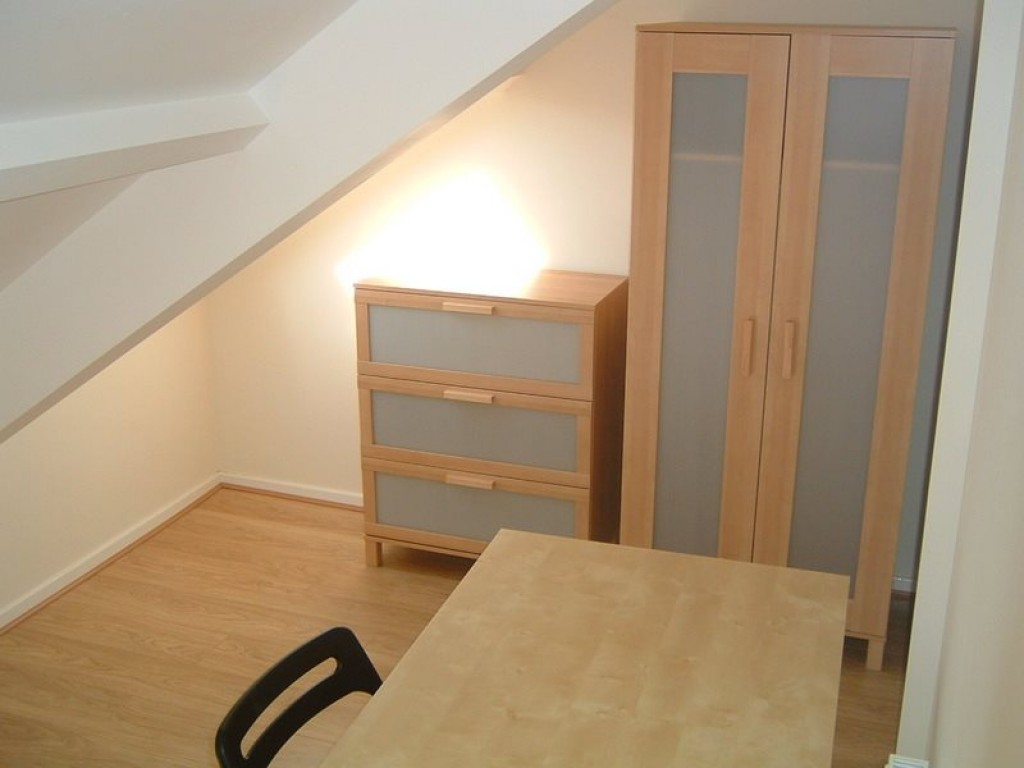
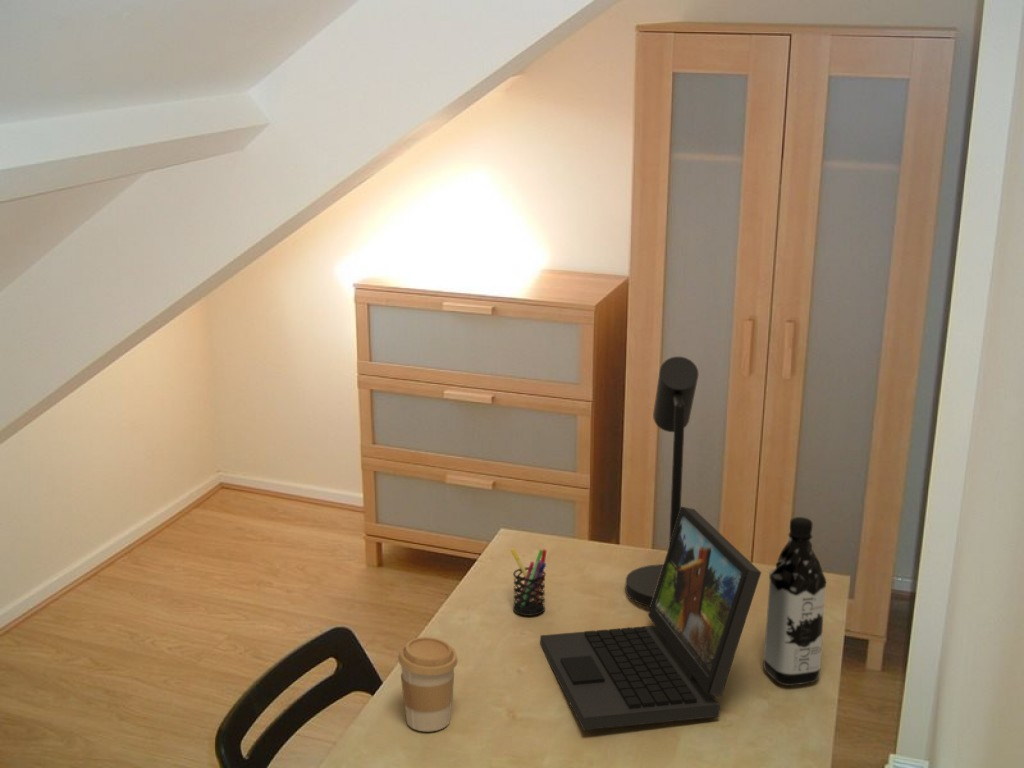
+ pen holder (532, 577)
+ desk lamp (674, 472)
+ coffee cup (428, 683)
+ water bottle (795, 599)
+ laptop (649, 611)
